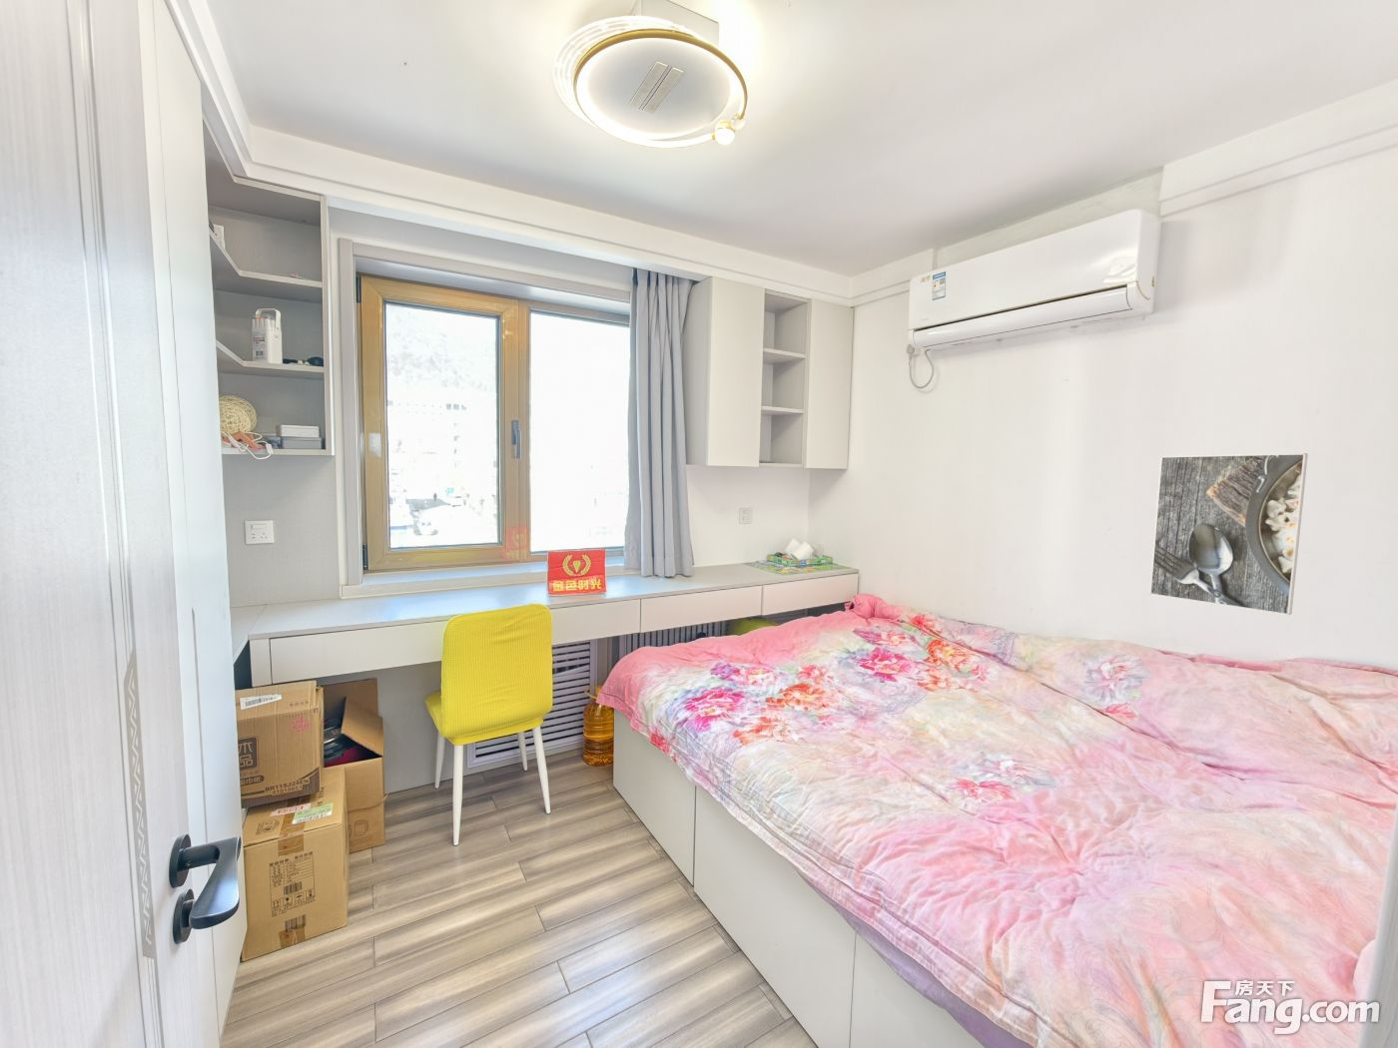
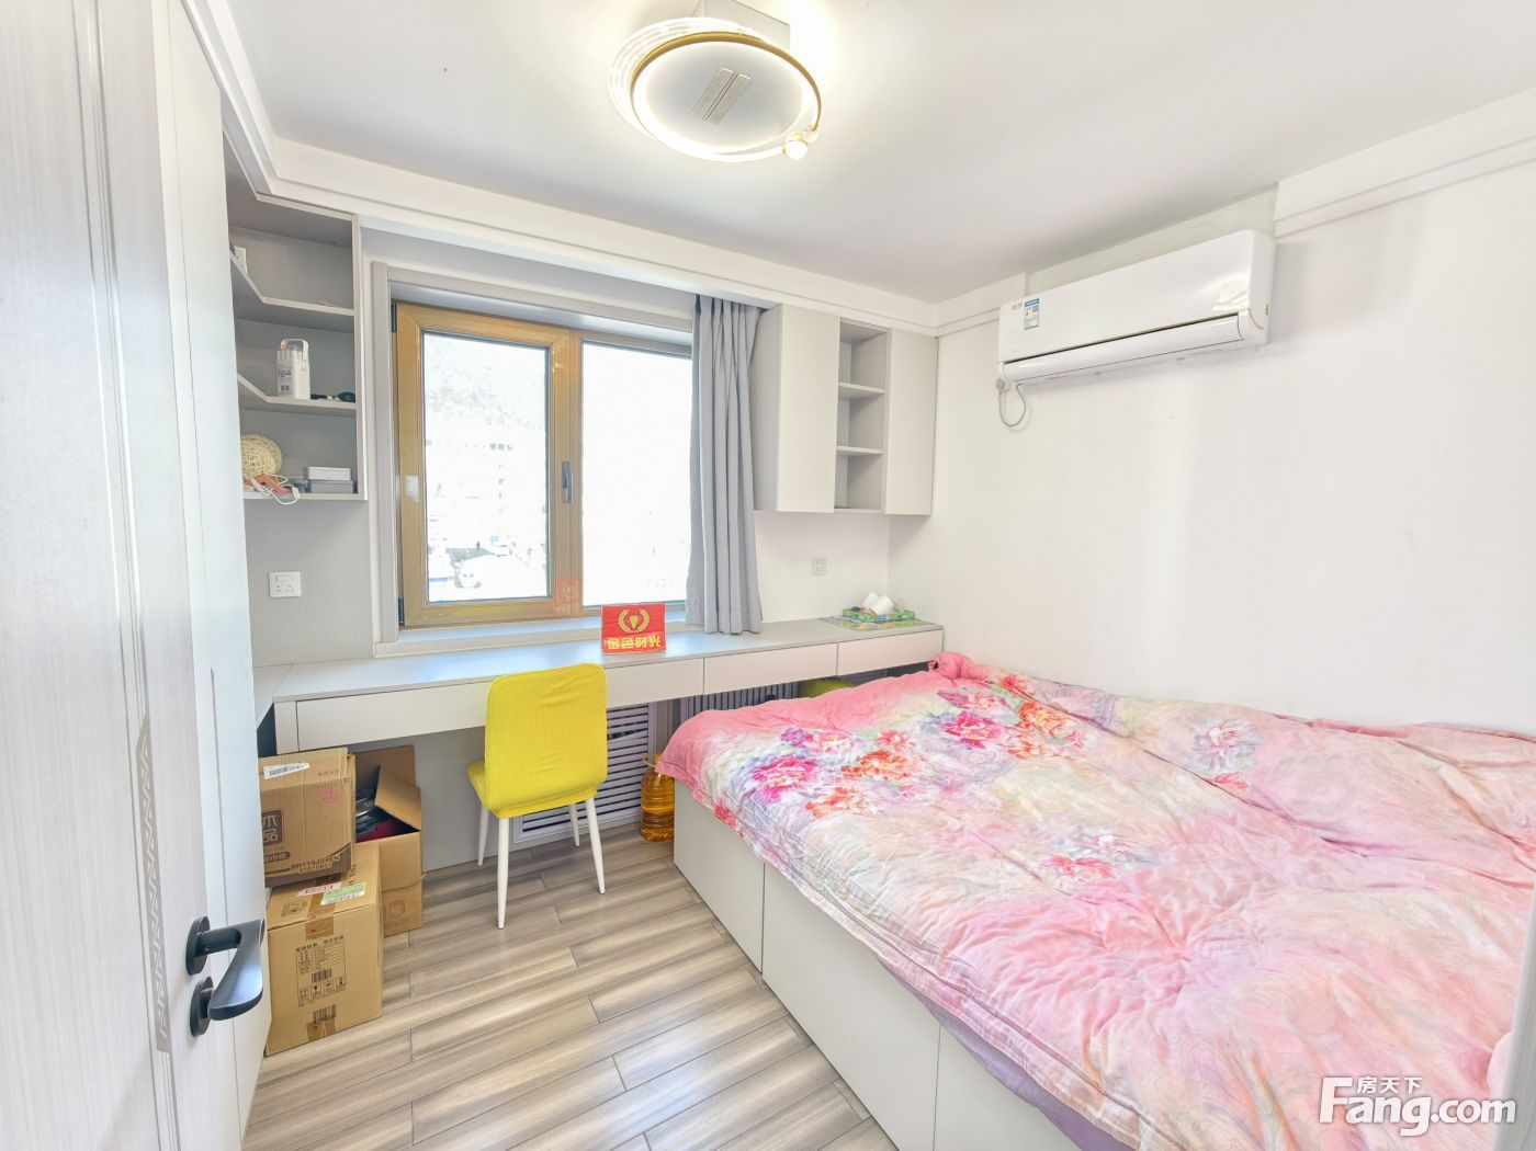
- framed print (1221, 530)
